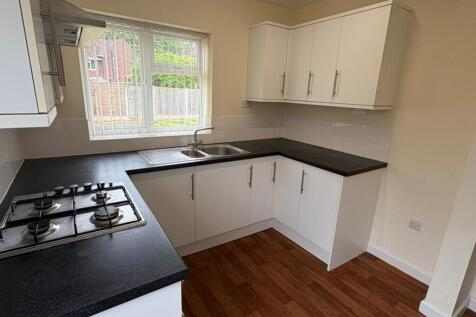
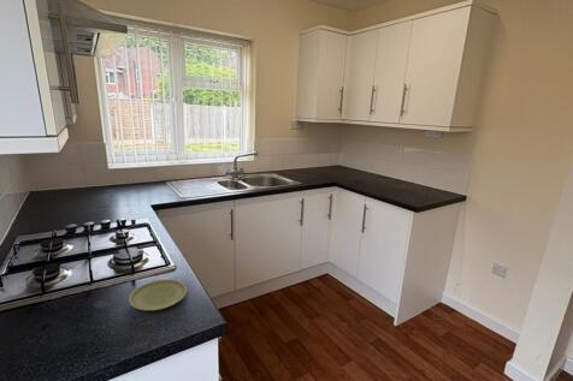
+ plate (159, 296)
